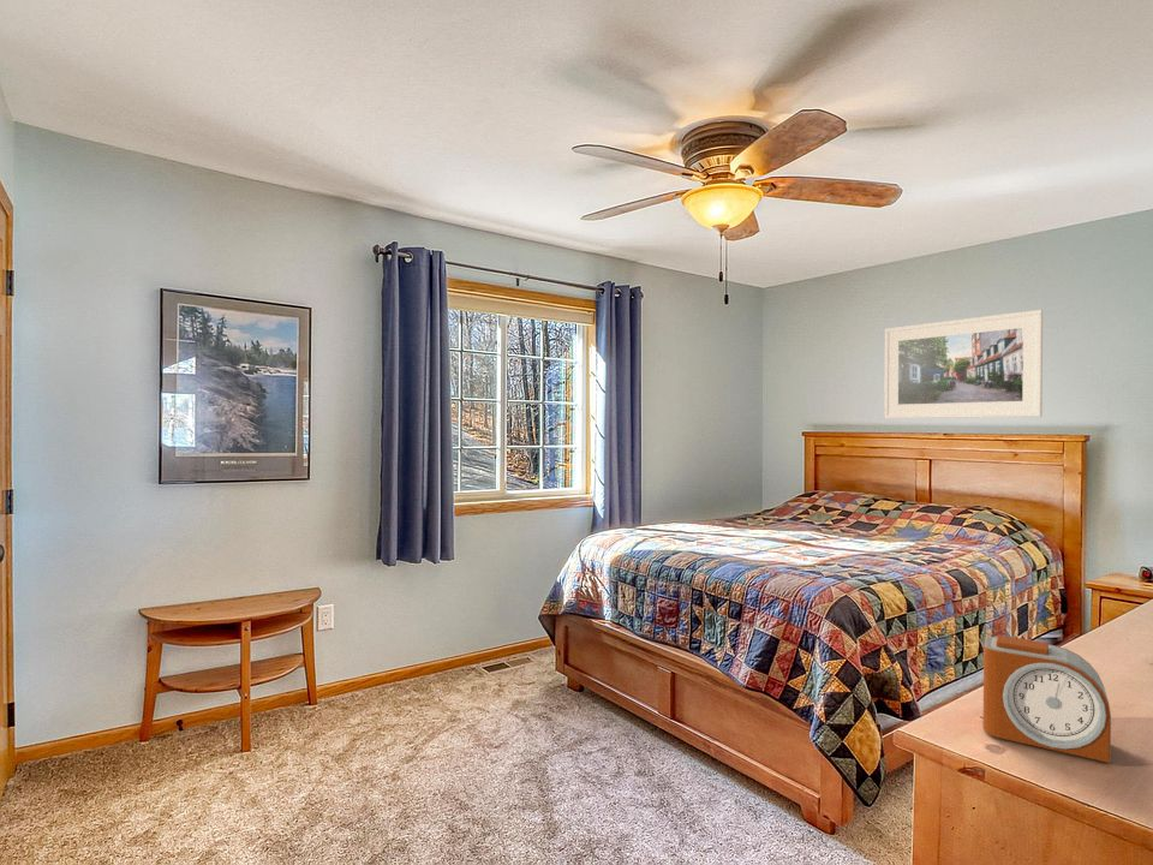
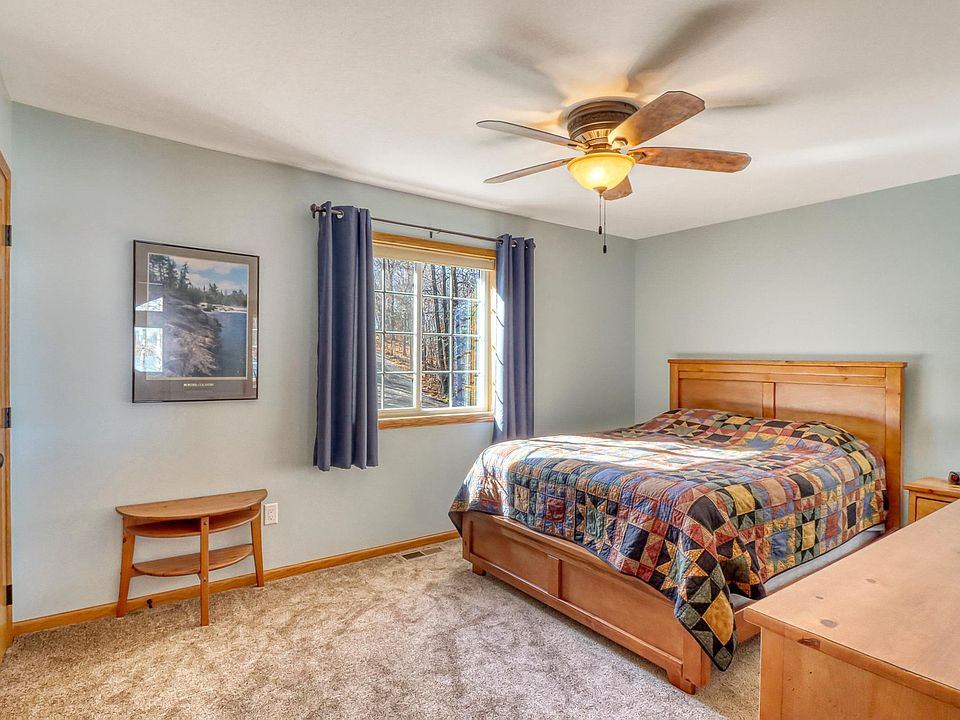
- alarm clock (1043, 691)
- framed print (956, 369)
